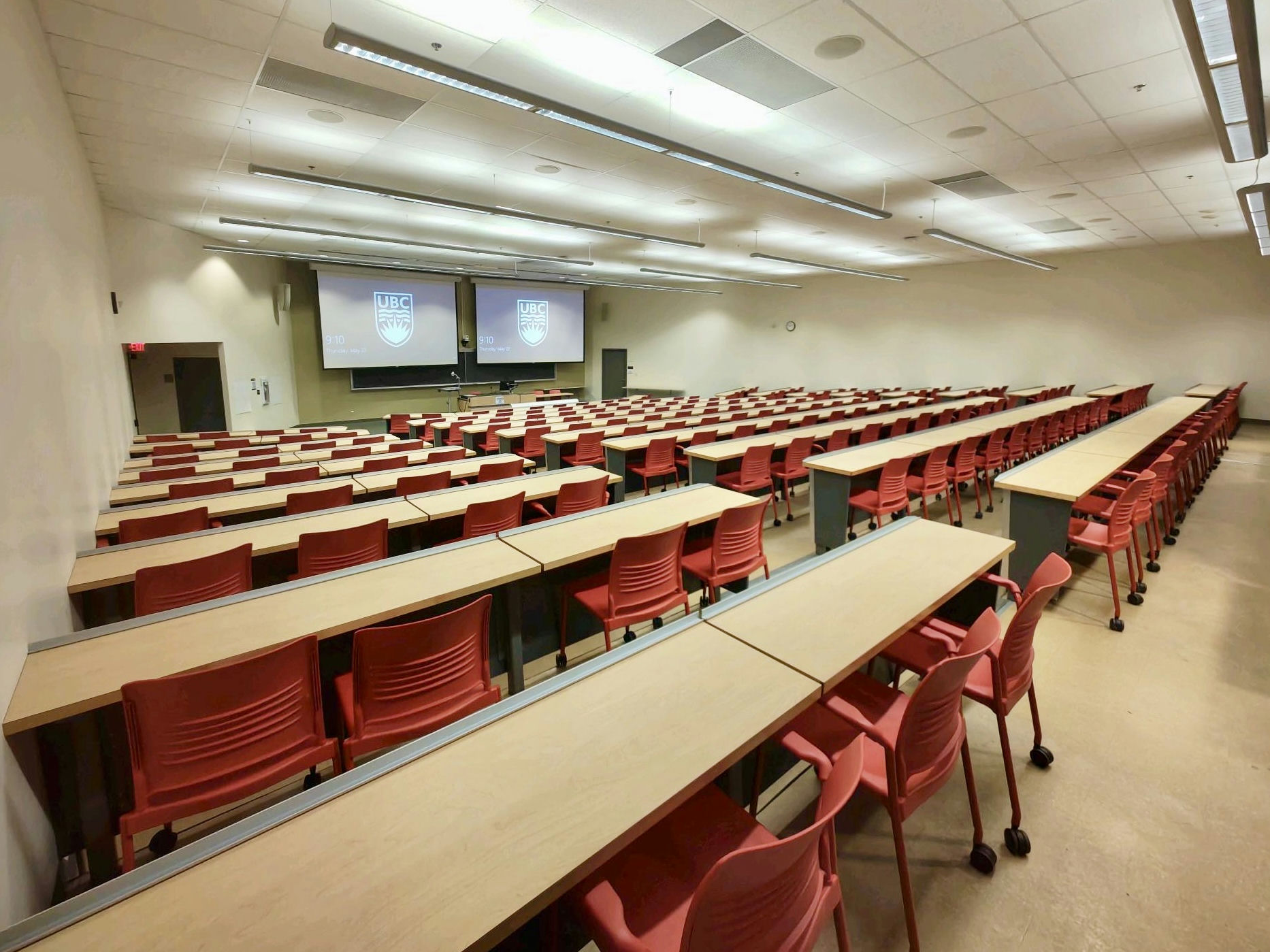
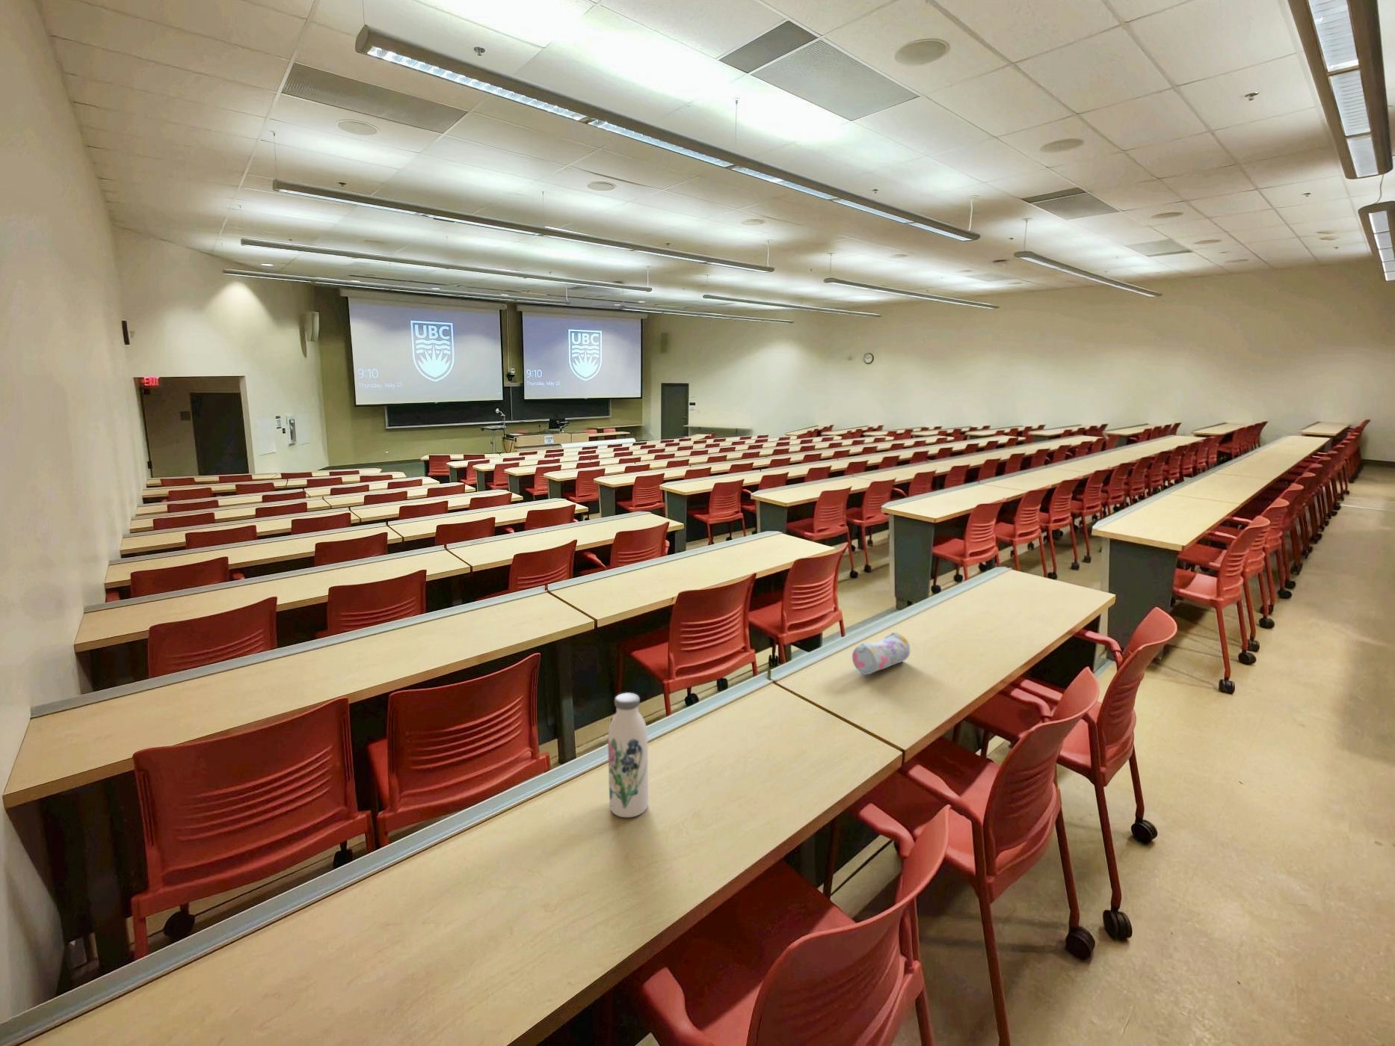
+ pencil case (881, 653)
+ water bottle (628, 753)
